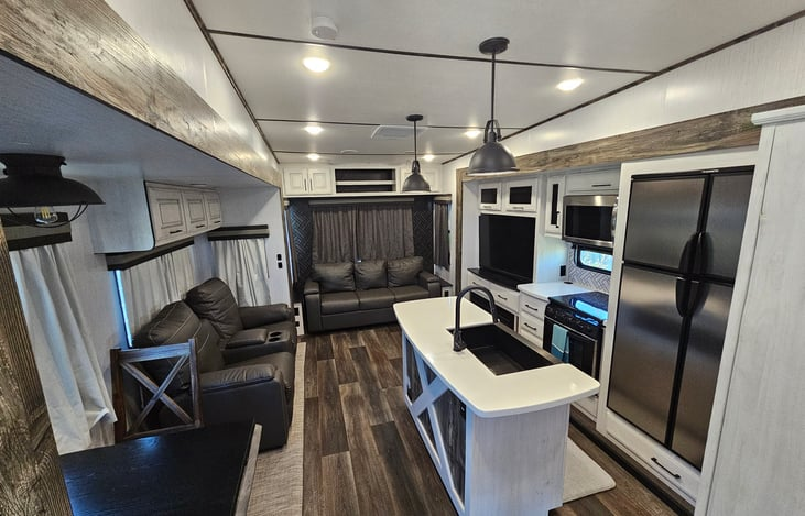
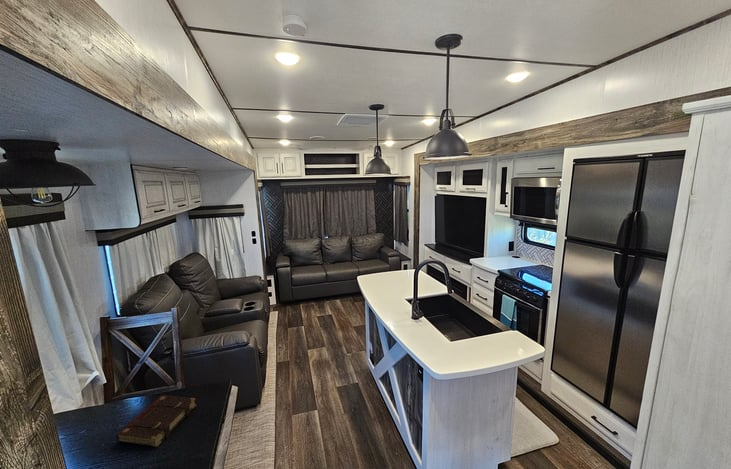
+ book (159, 417)
